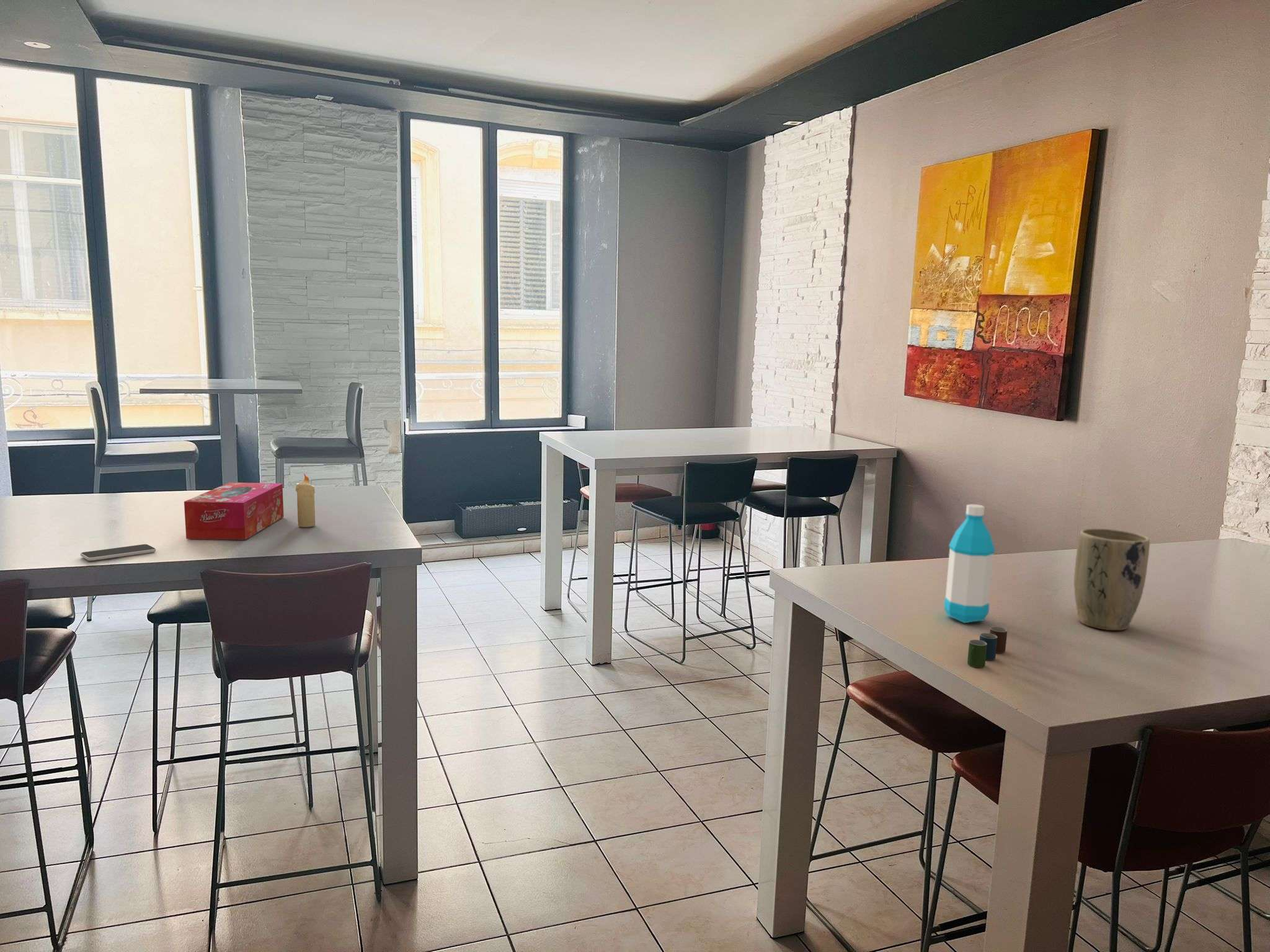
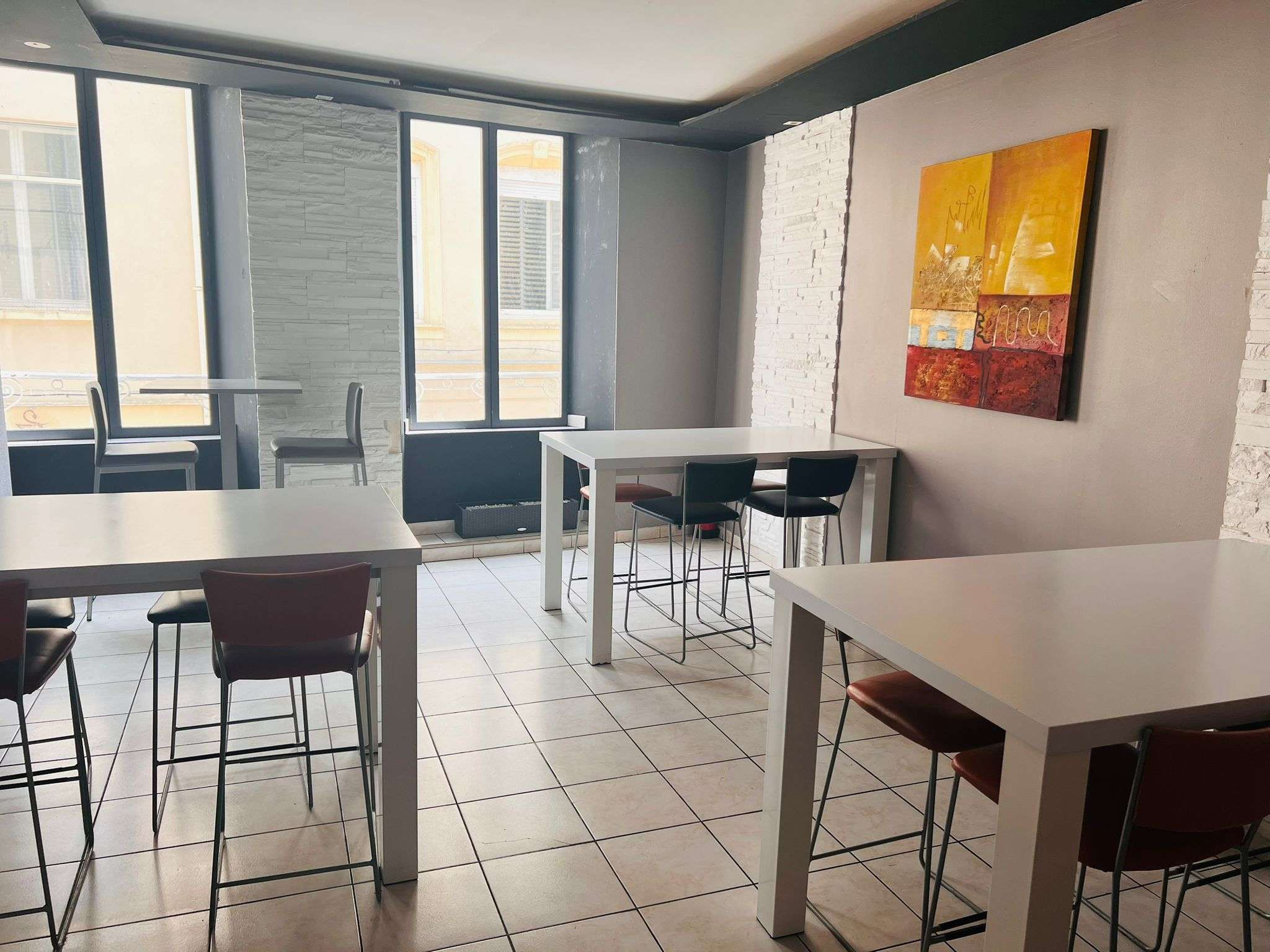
- plant pot (1109, 580)
- water bottle (970, 563)
- cup (987, 640)
- candle (306, 500)
- tissue box (237, 509)
- smartphone (118, 552)
